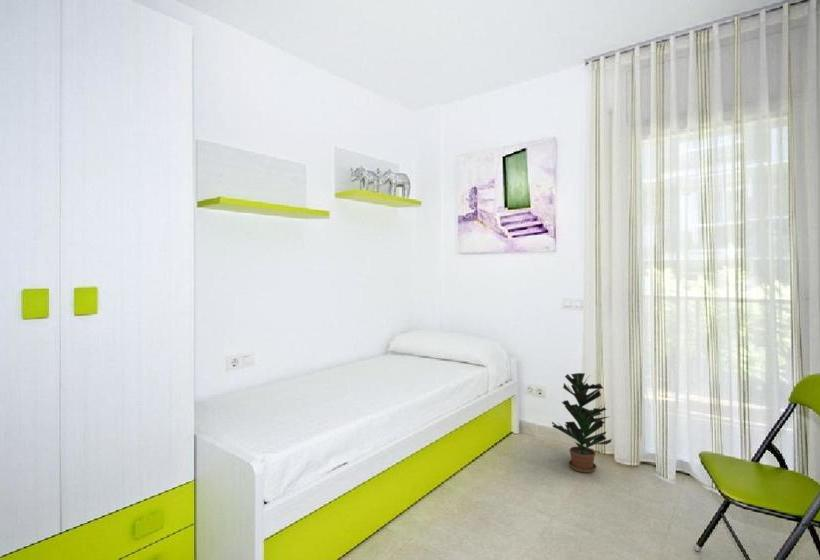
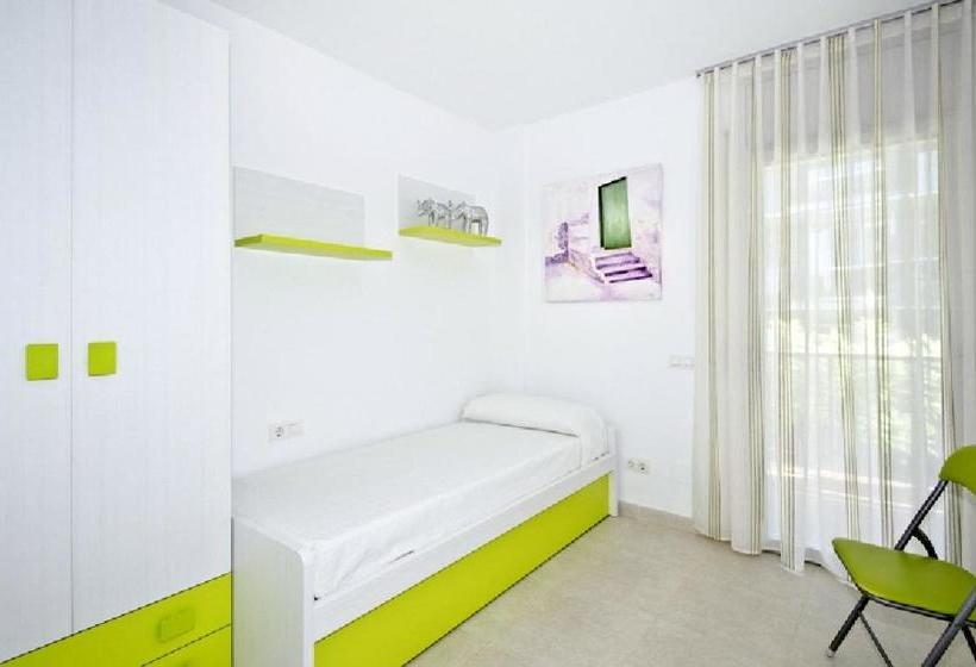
- potted plant (583, 419)
